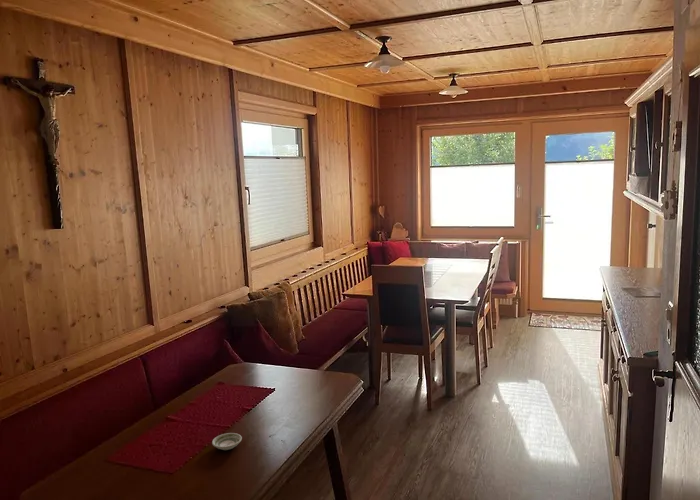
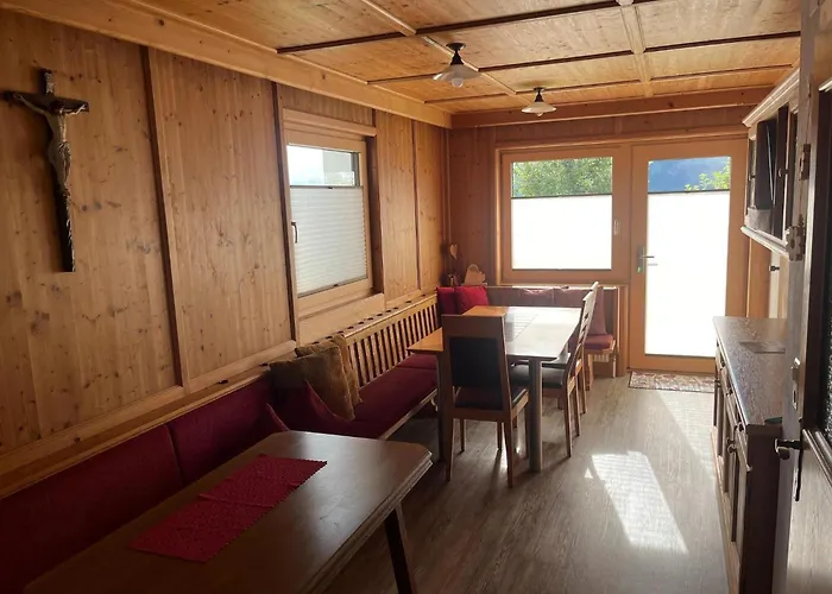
- saucer (227, 442)
